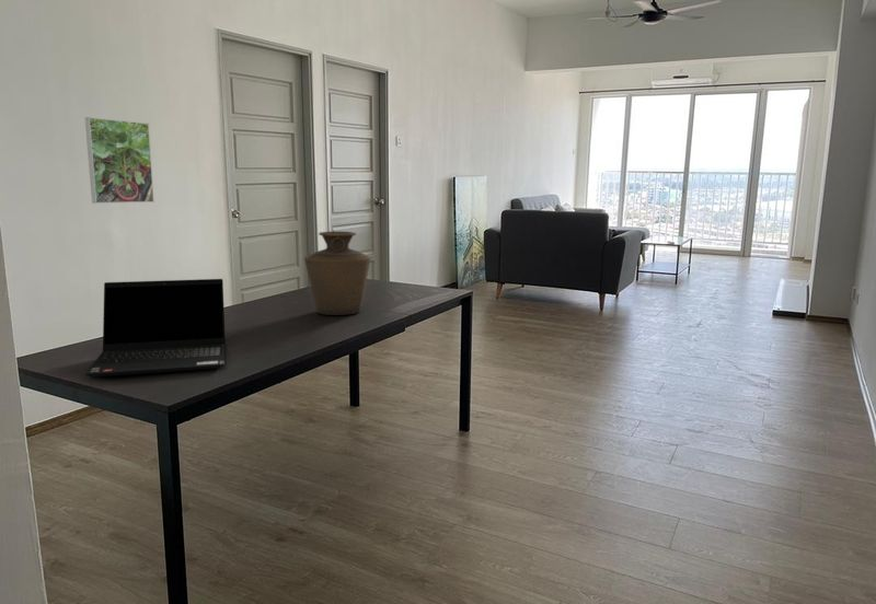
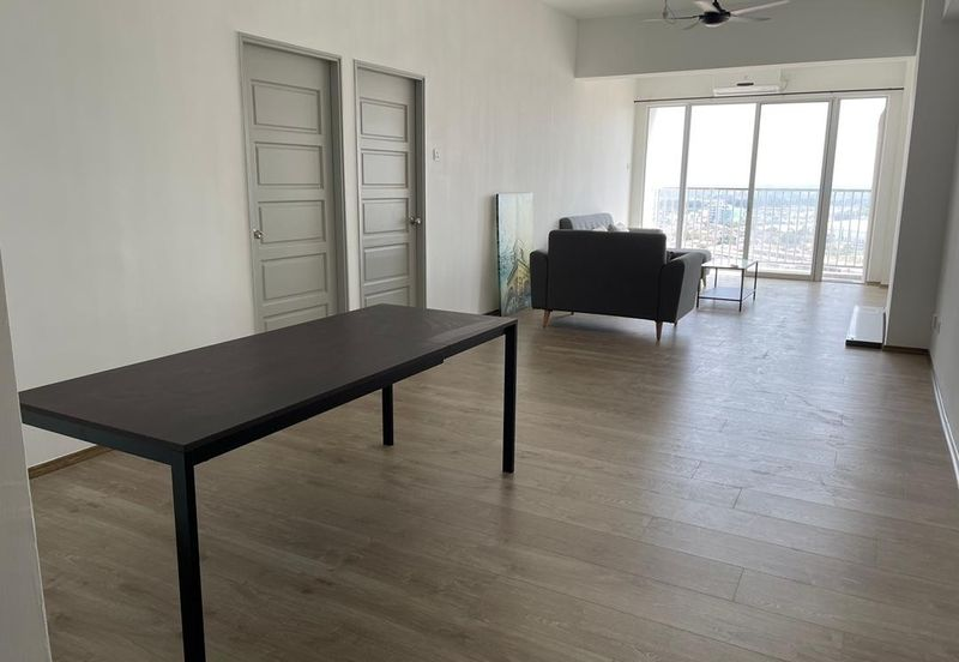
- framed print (120, 162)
- laptop computer (161, 324)
- vase (337, 272)
